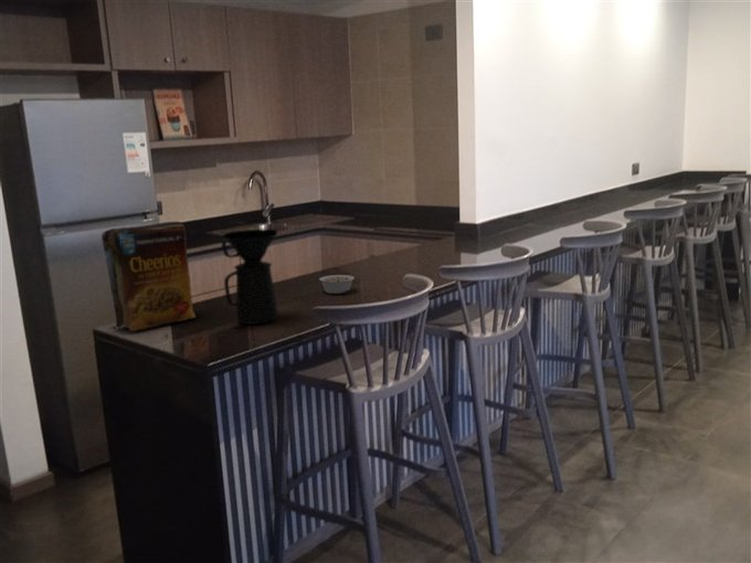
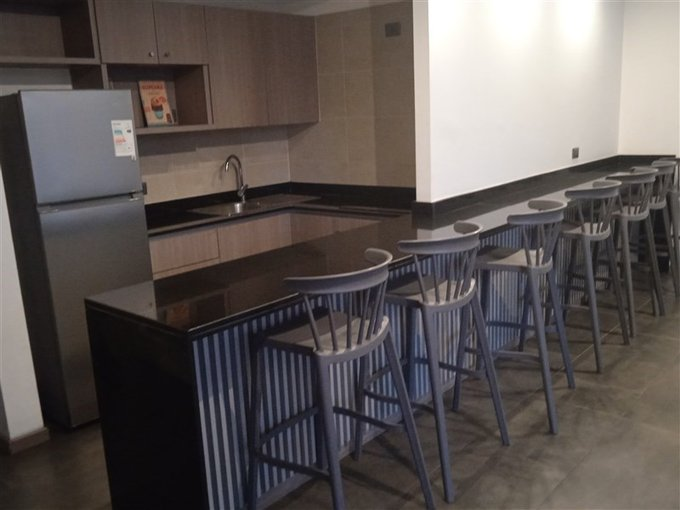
- legume (338, 283)
- coffee maker (254, 276)
- cereal box (147, 274)
